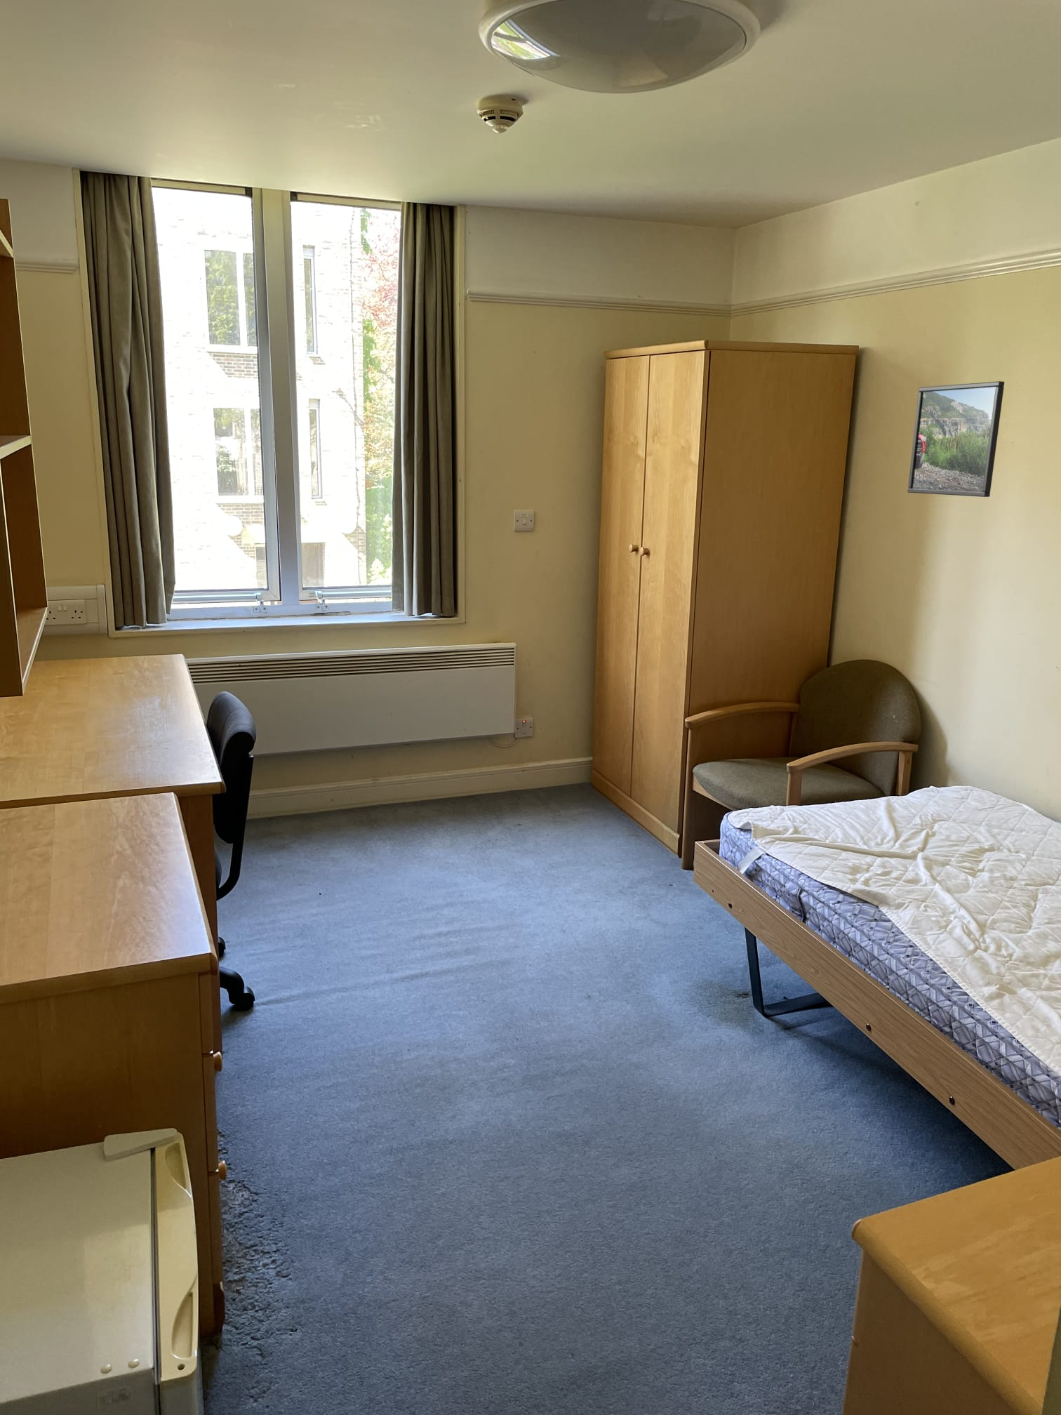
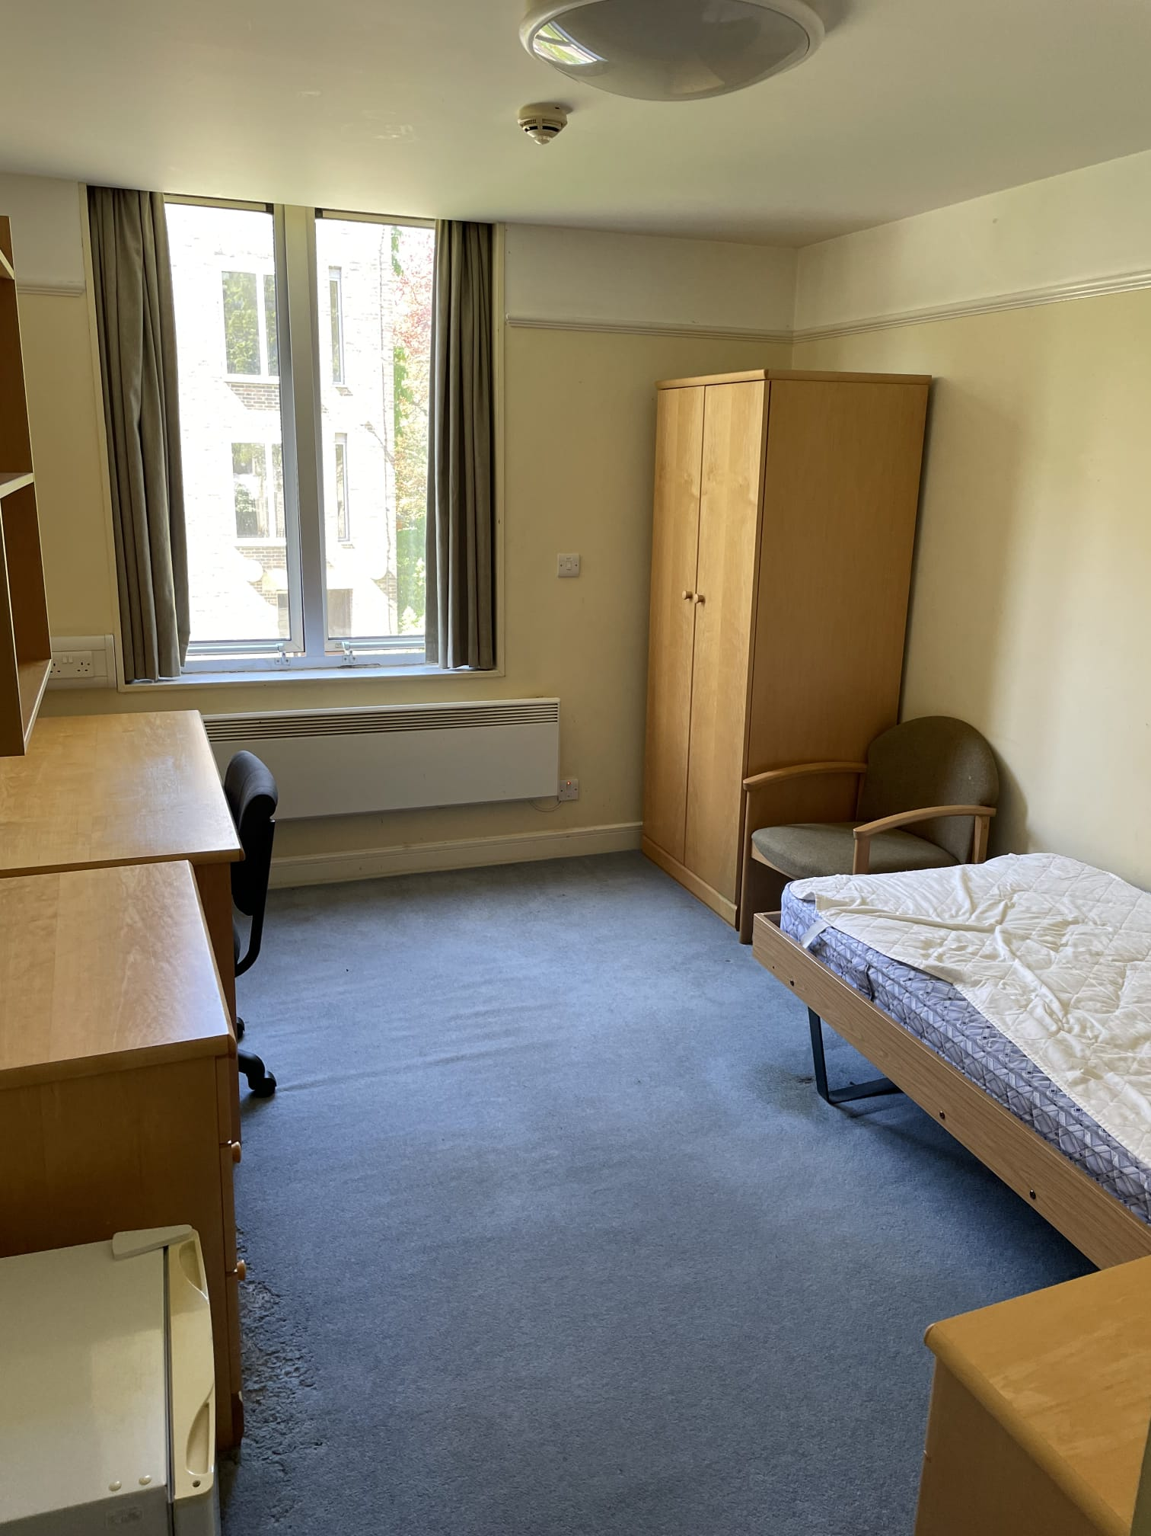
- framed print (953, 440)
